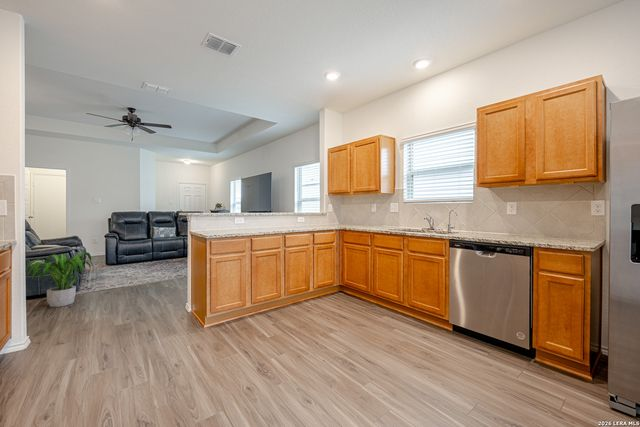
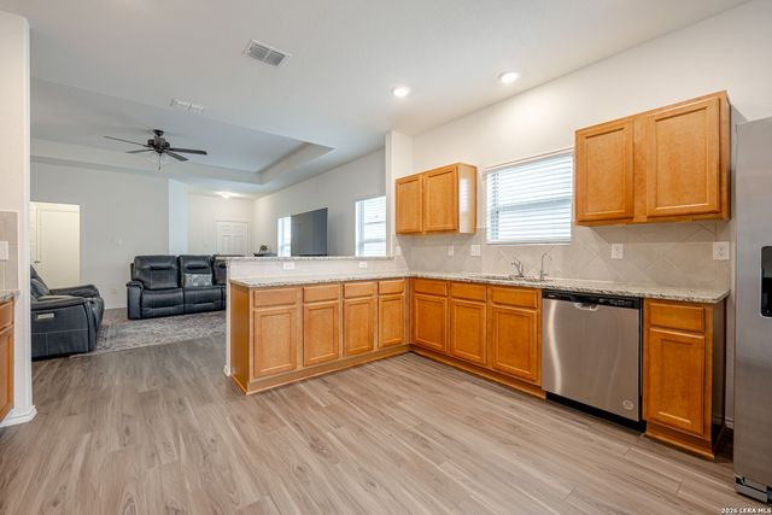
- potted plant (63, 279)
